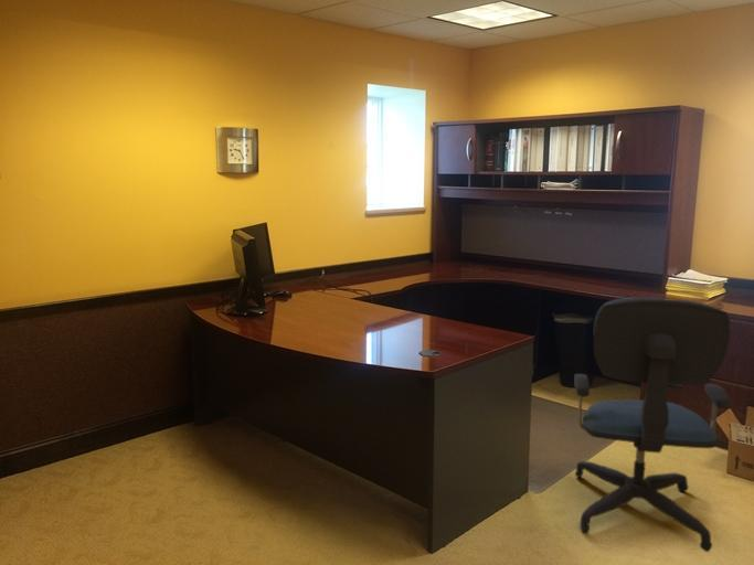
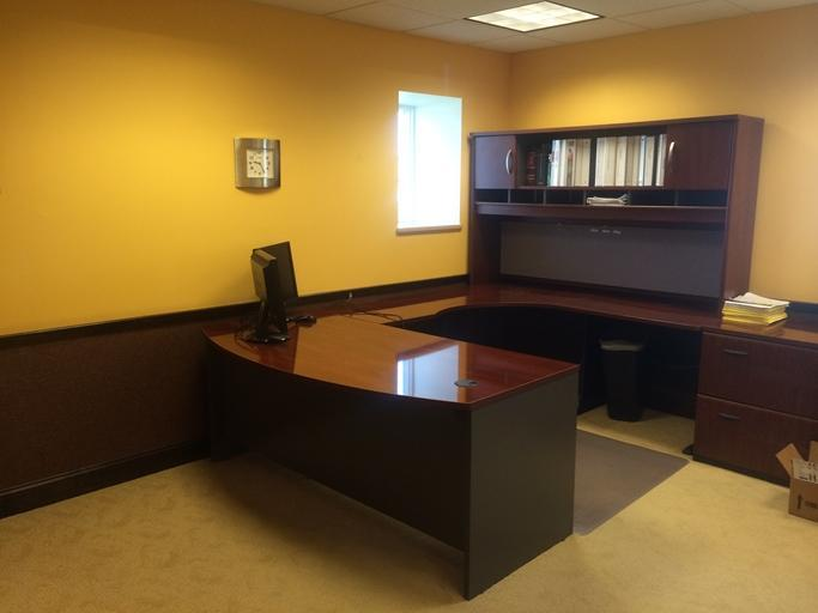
- office chair (646, 403)
